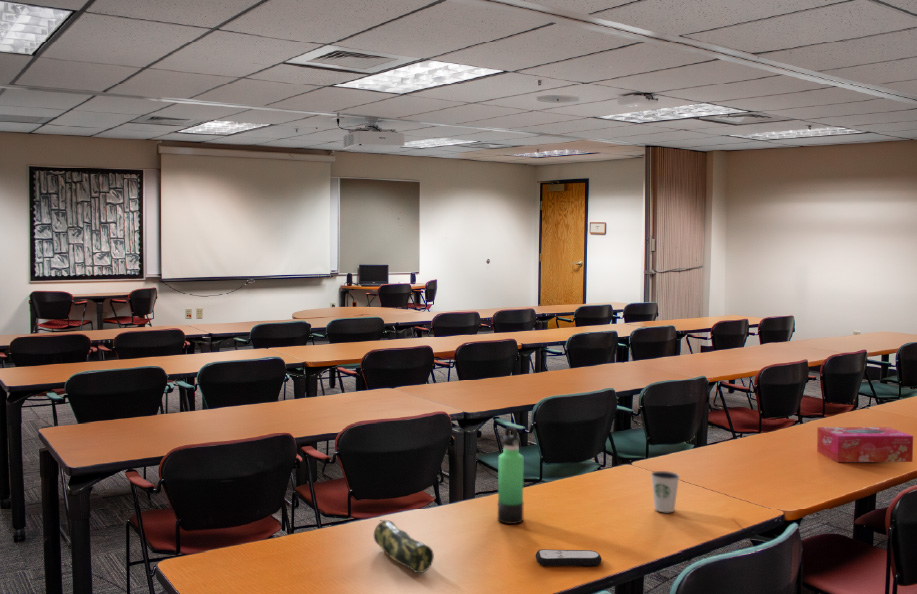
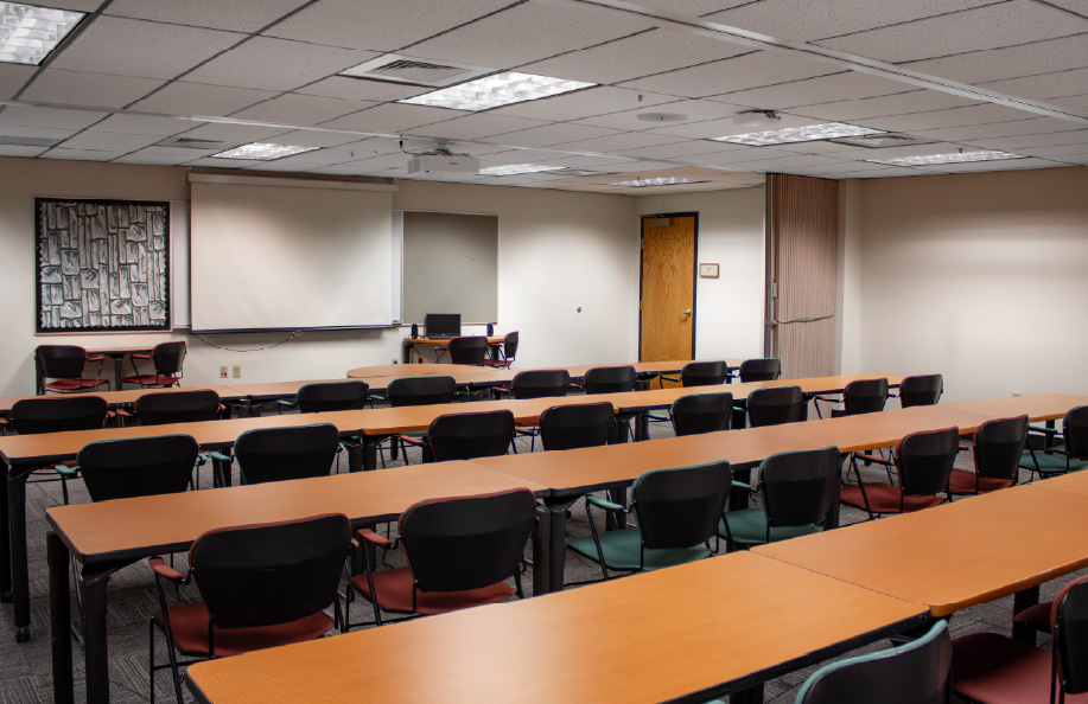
- tissue box (863, 444)
- pencil case (401, 545)
- remote control (568, 557)
- dixie cup (664, 492)
- thermos bottle (510, 473)
